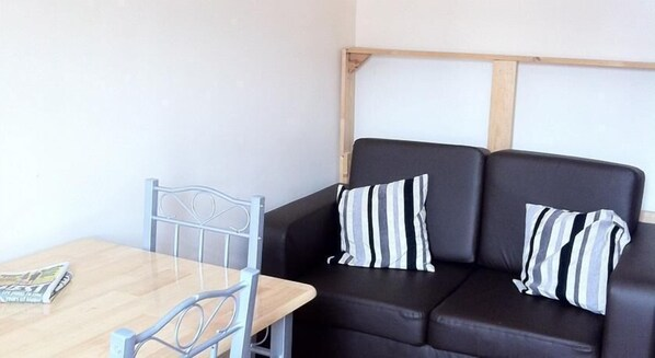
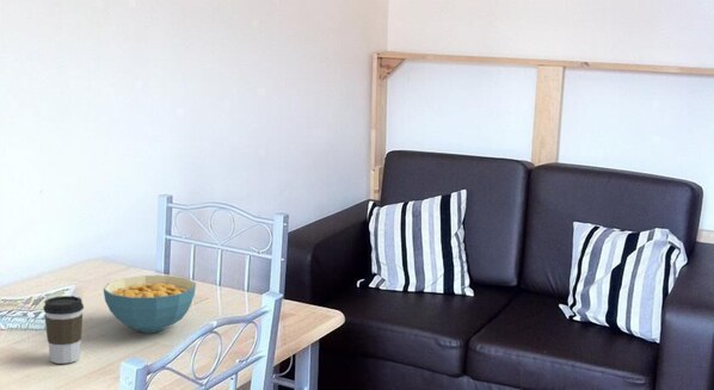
+ cereal bowl (150, 307)
+ coffee cup (63, 329)
